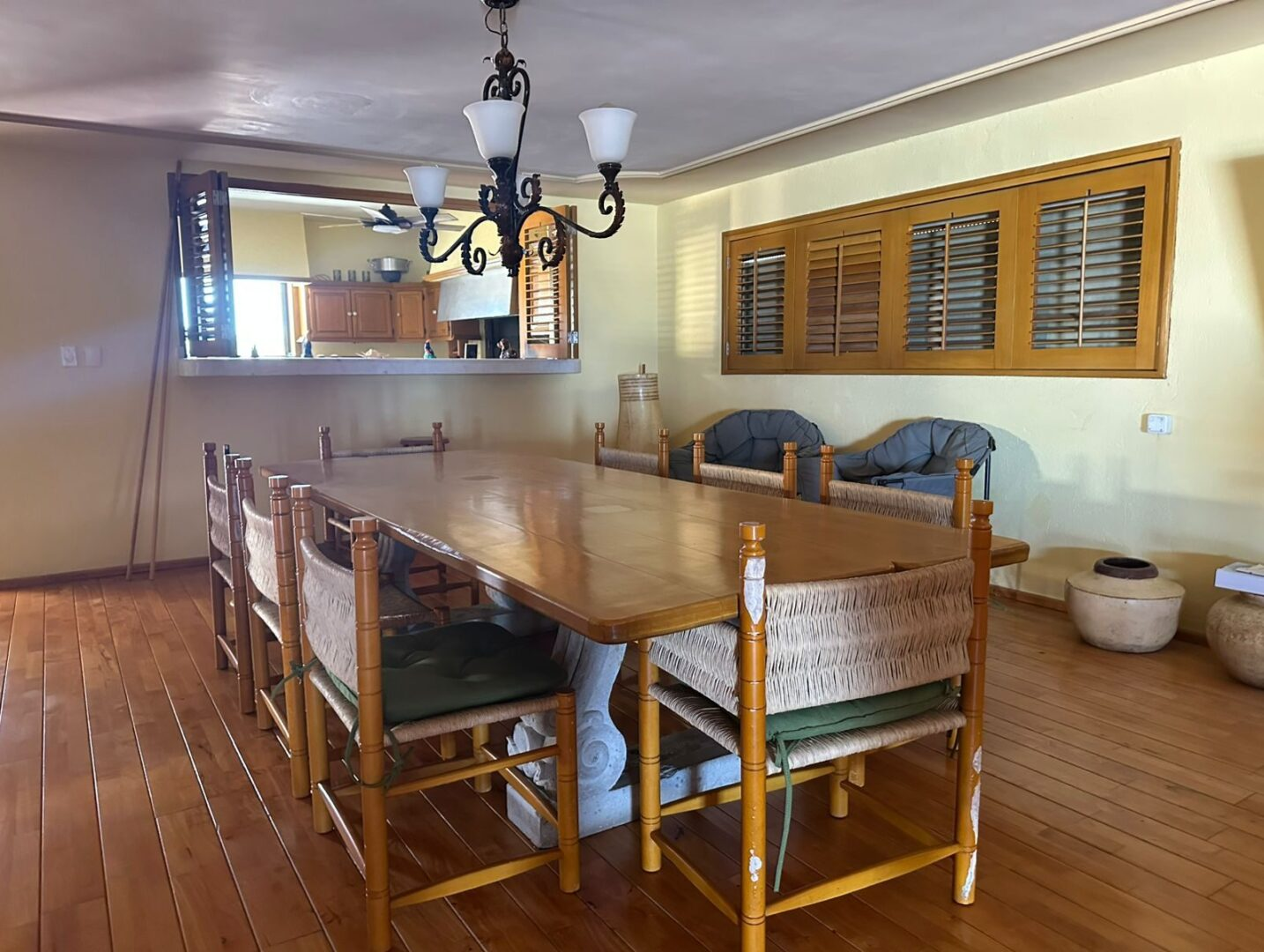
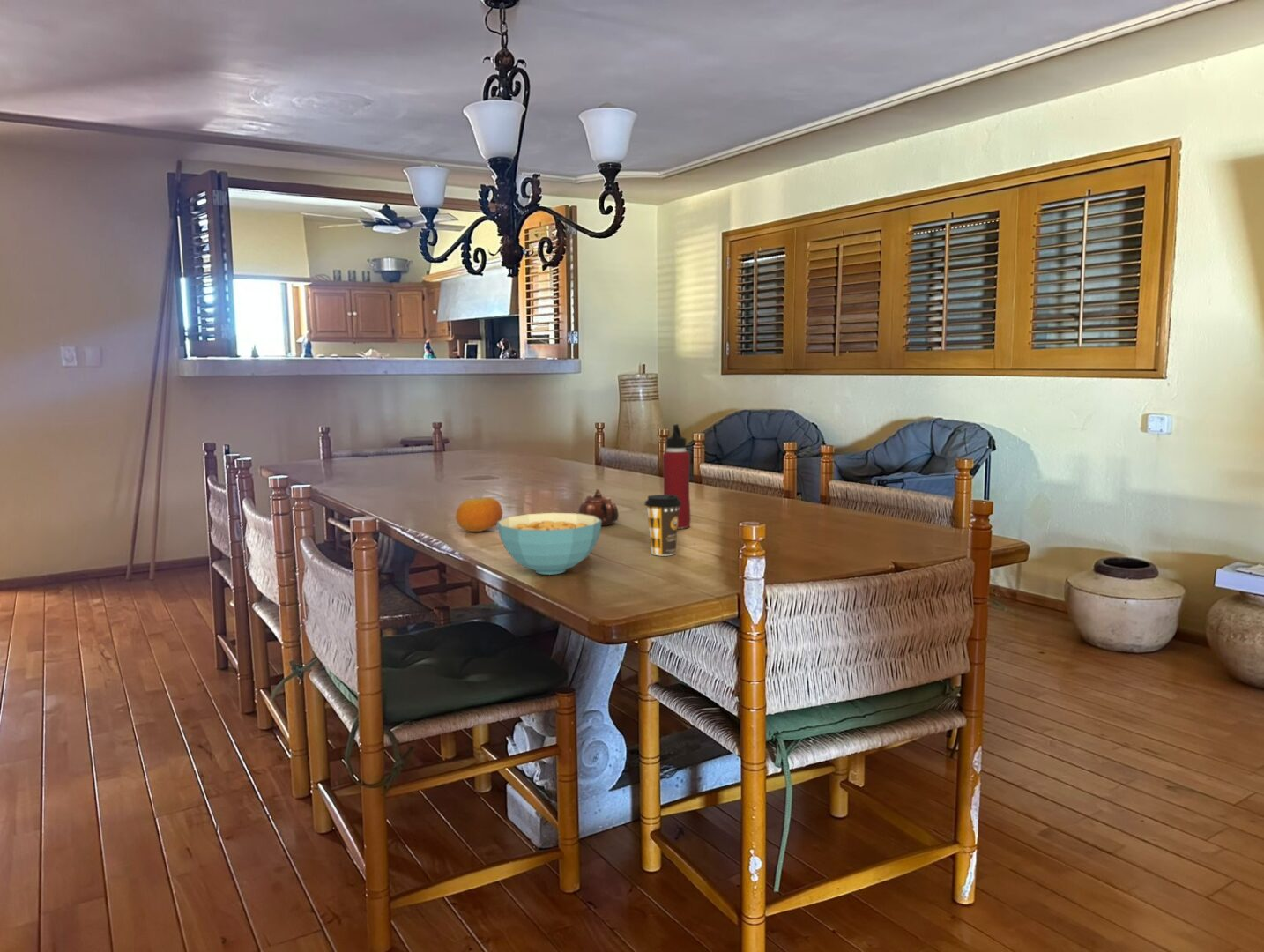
+ fruit (479, 514)
+ cereal bowl (549, 546)
+ teapot (599, 506)
+ water bottle (676, 475)
+ coffee cup (663, 524)
